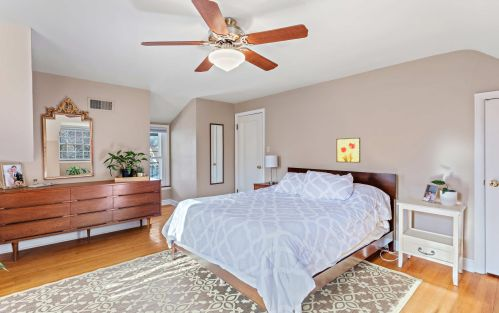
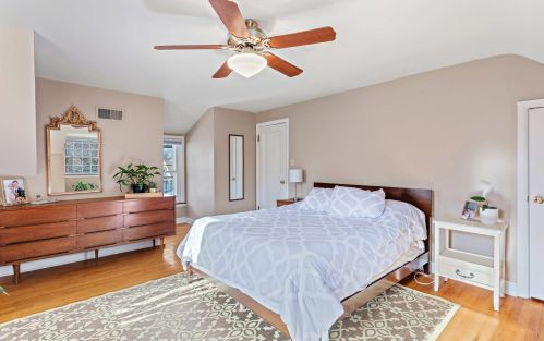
- wall art (348, 150)
